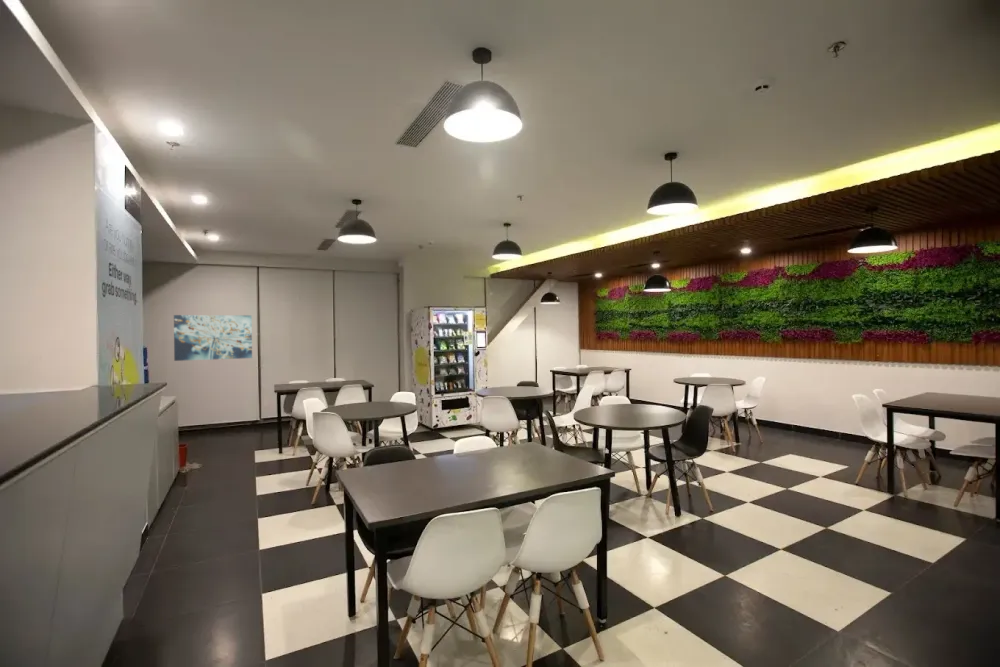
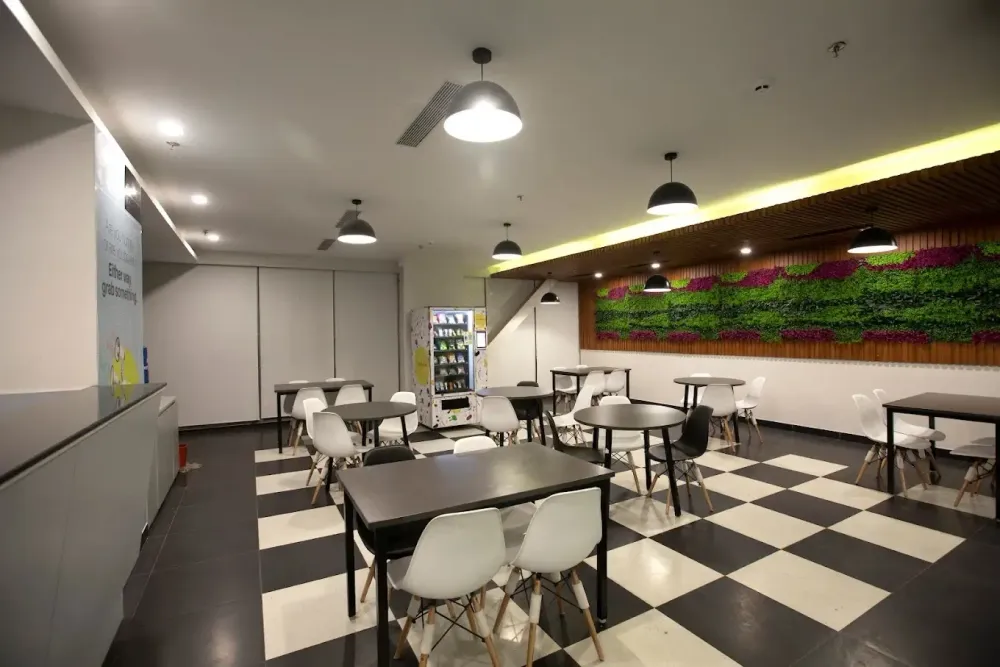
- wall art (214, 337)
